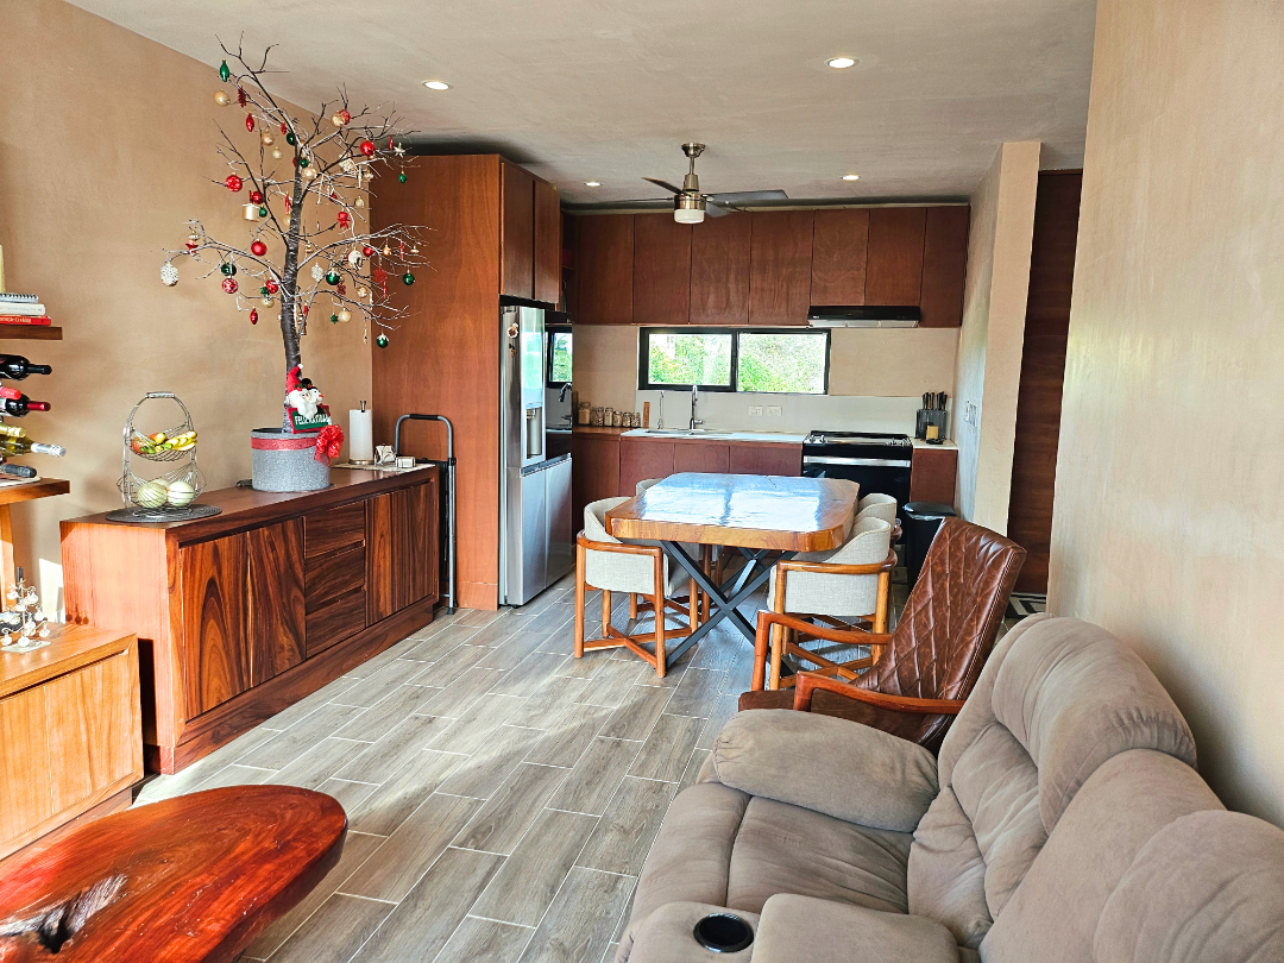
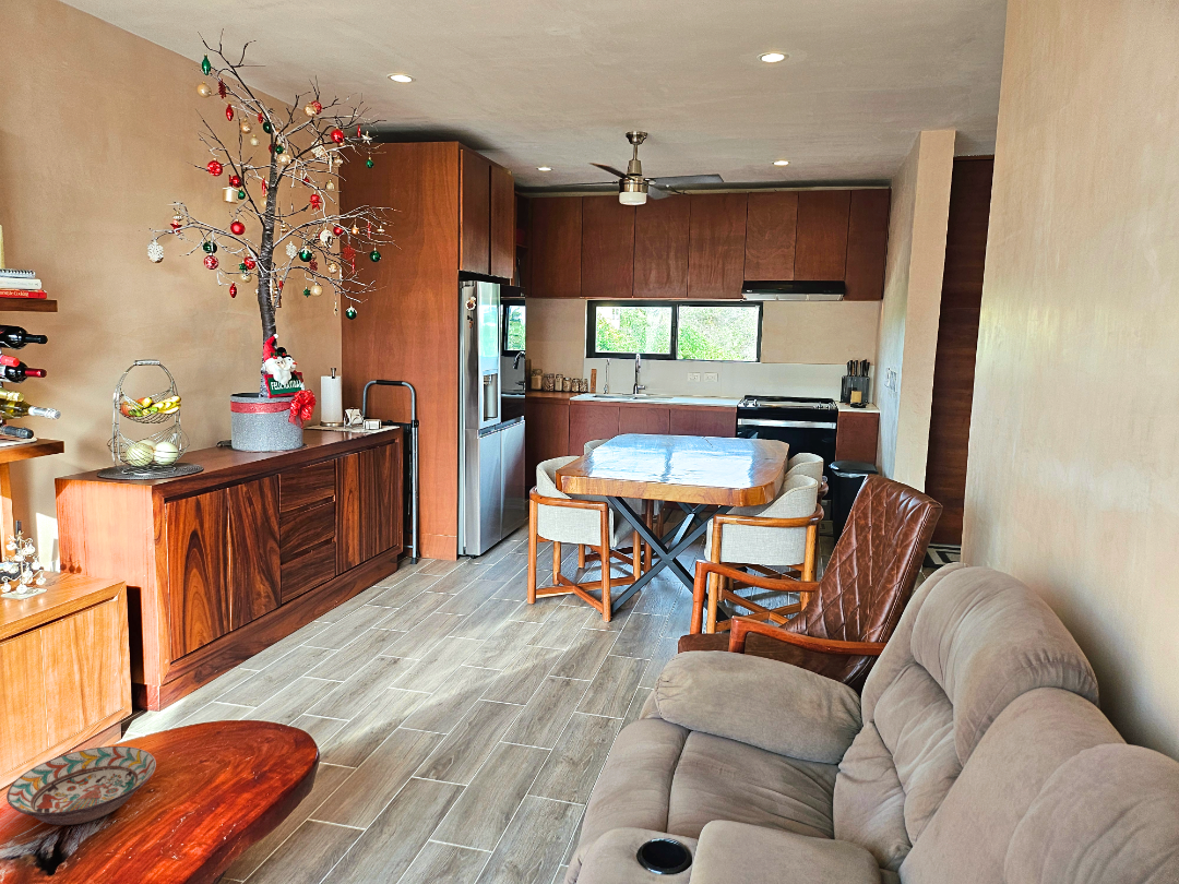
+ decorative bowl (84, 791)
